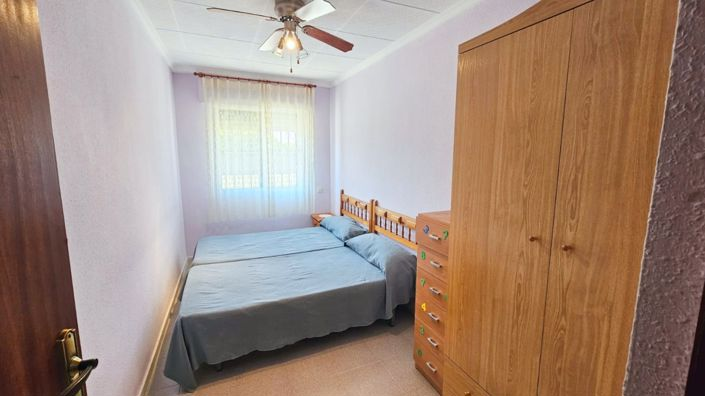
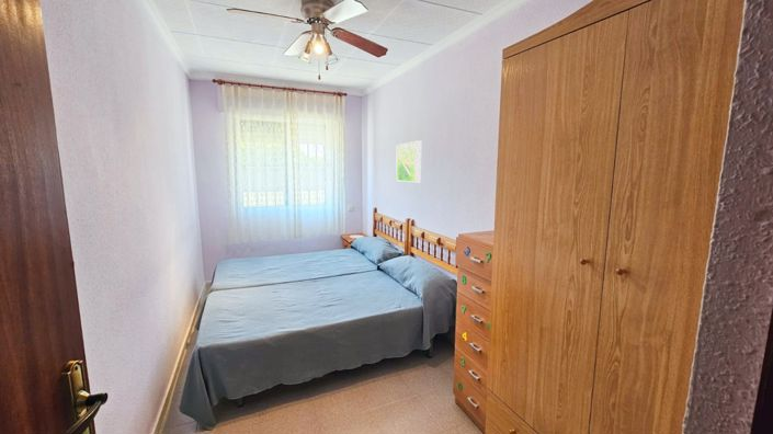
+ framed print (407, 162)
